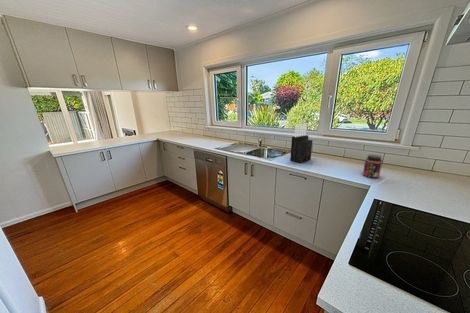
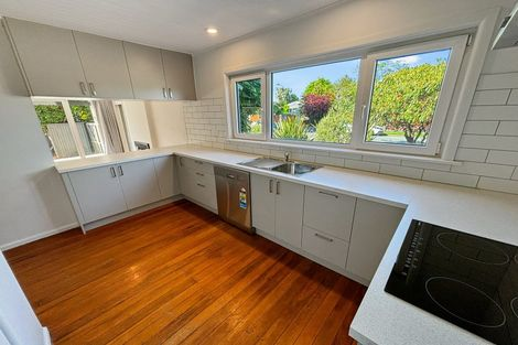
- jar (372, 166)
- knife block (303, 142)
